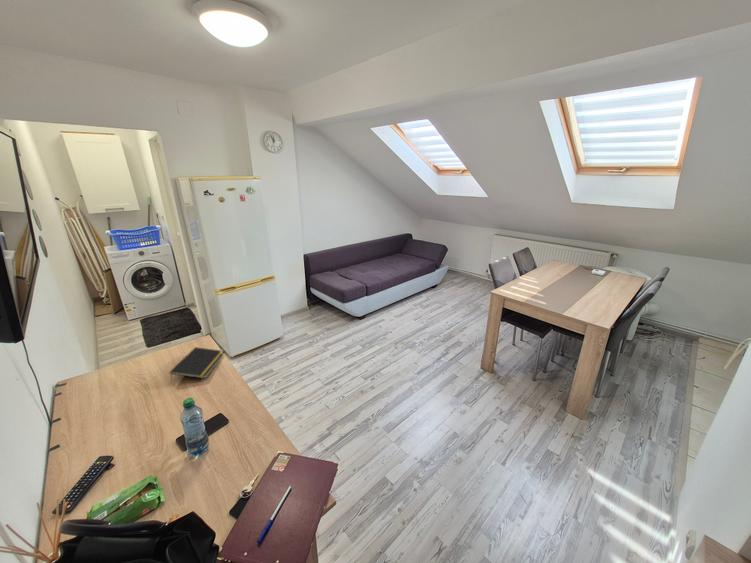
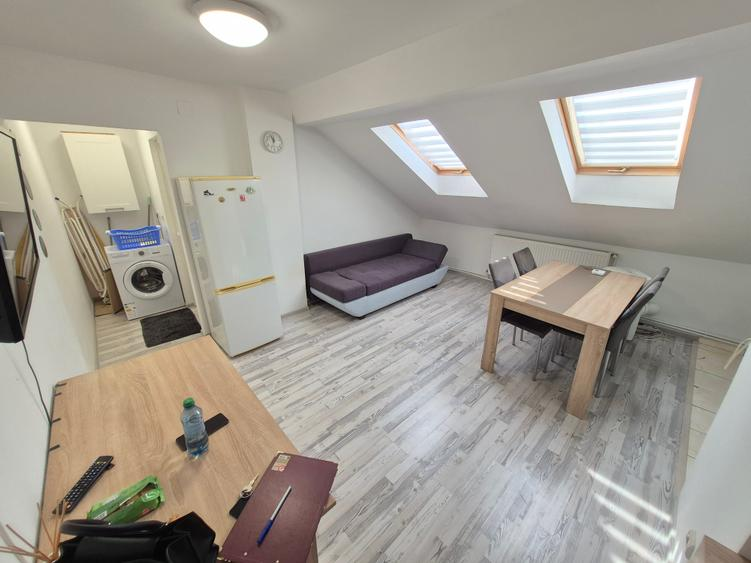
- notepad (199, 361)
